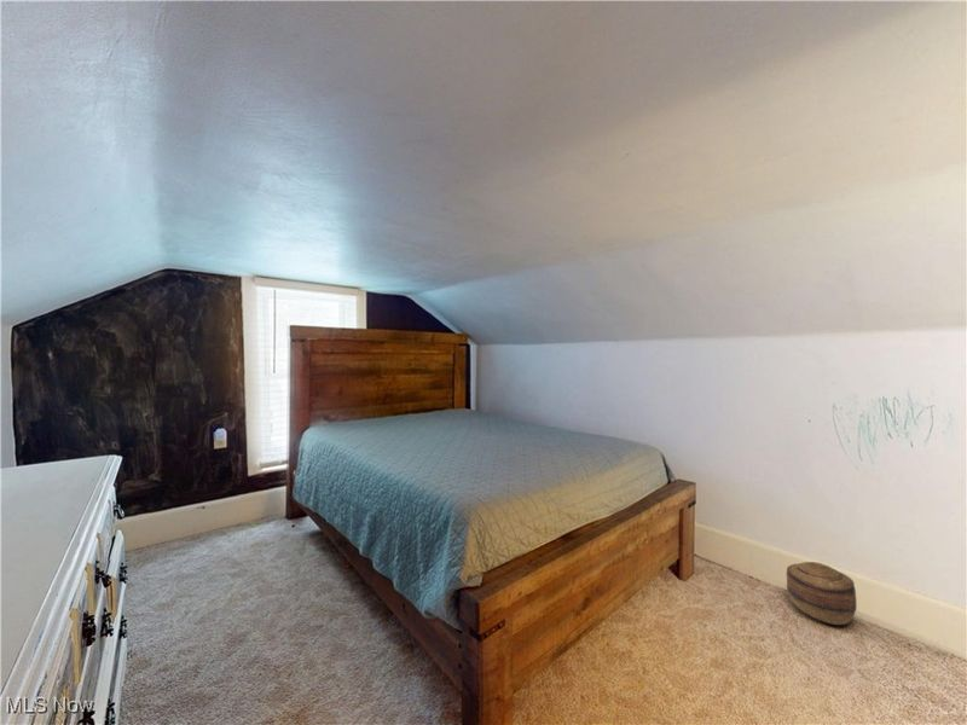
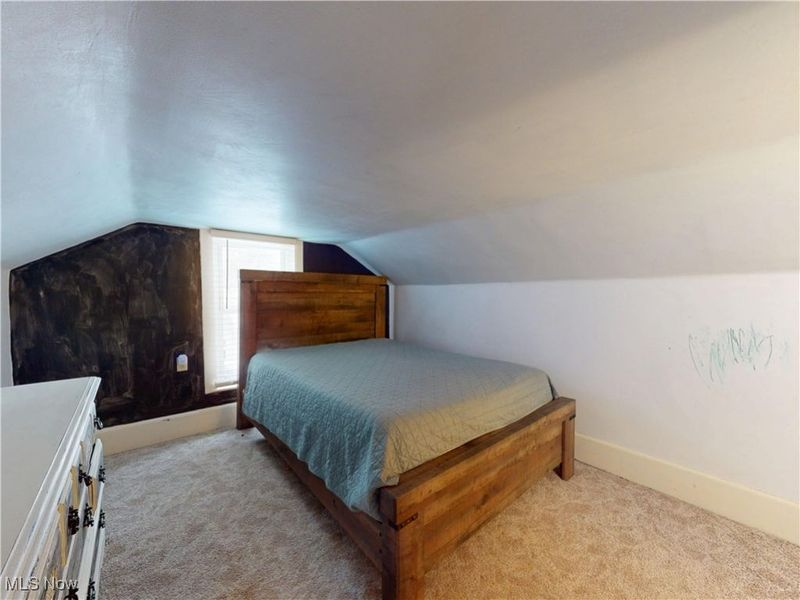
- basket (820, 590)
